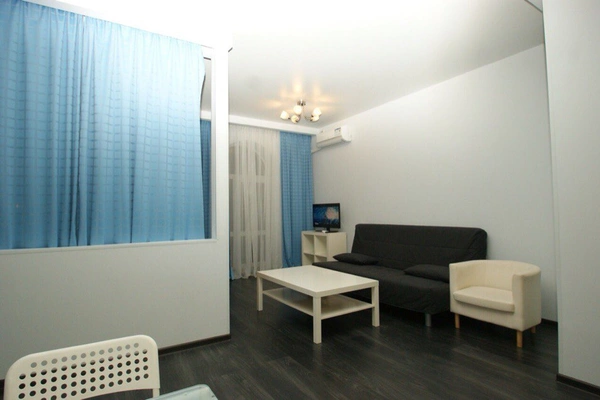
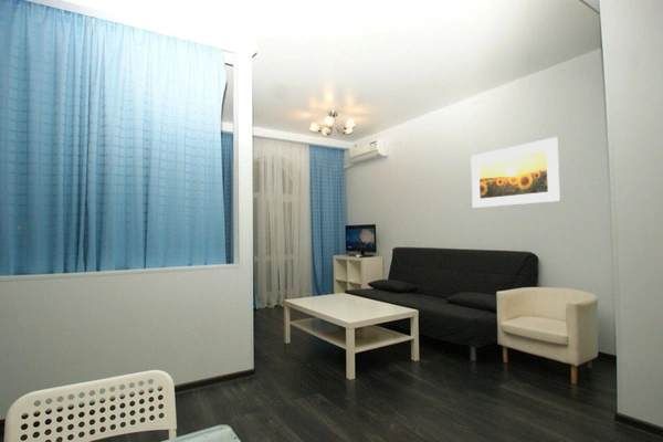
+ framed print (511, 176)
